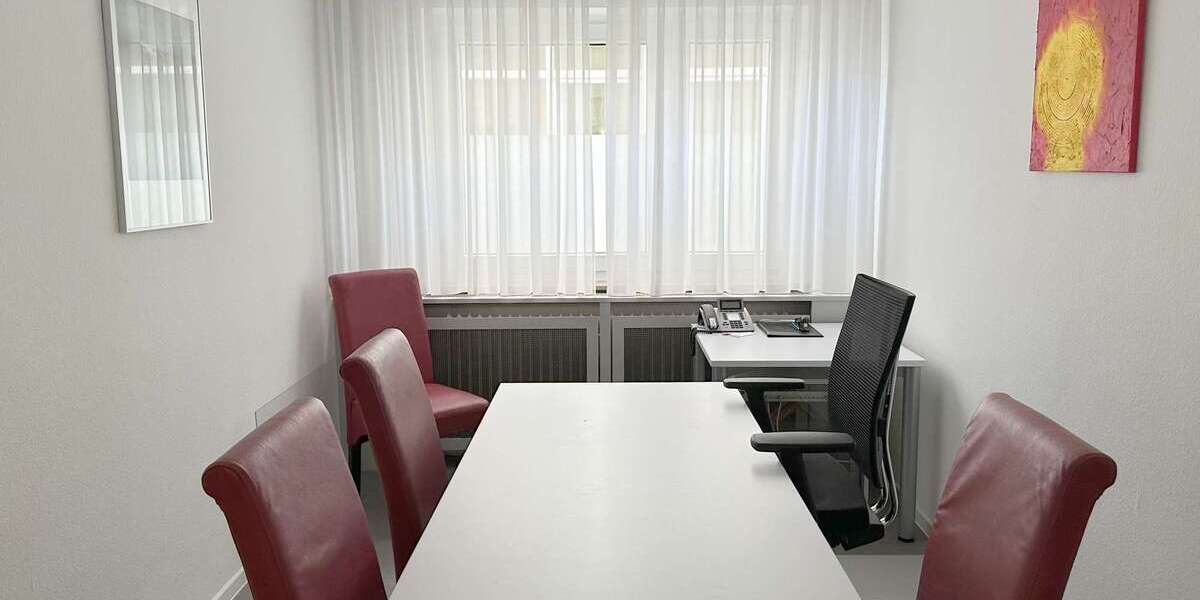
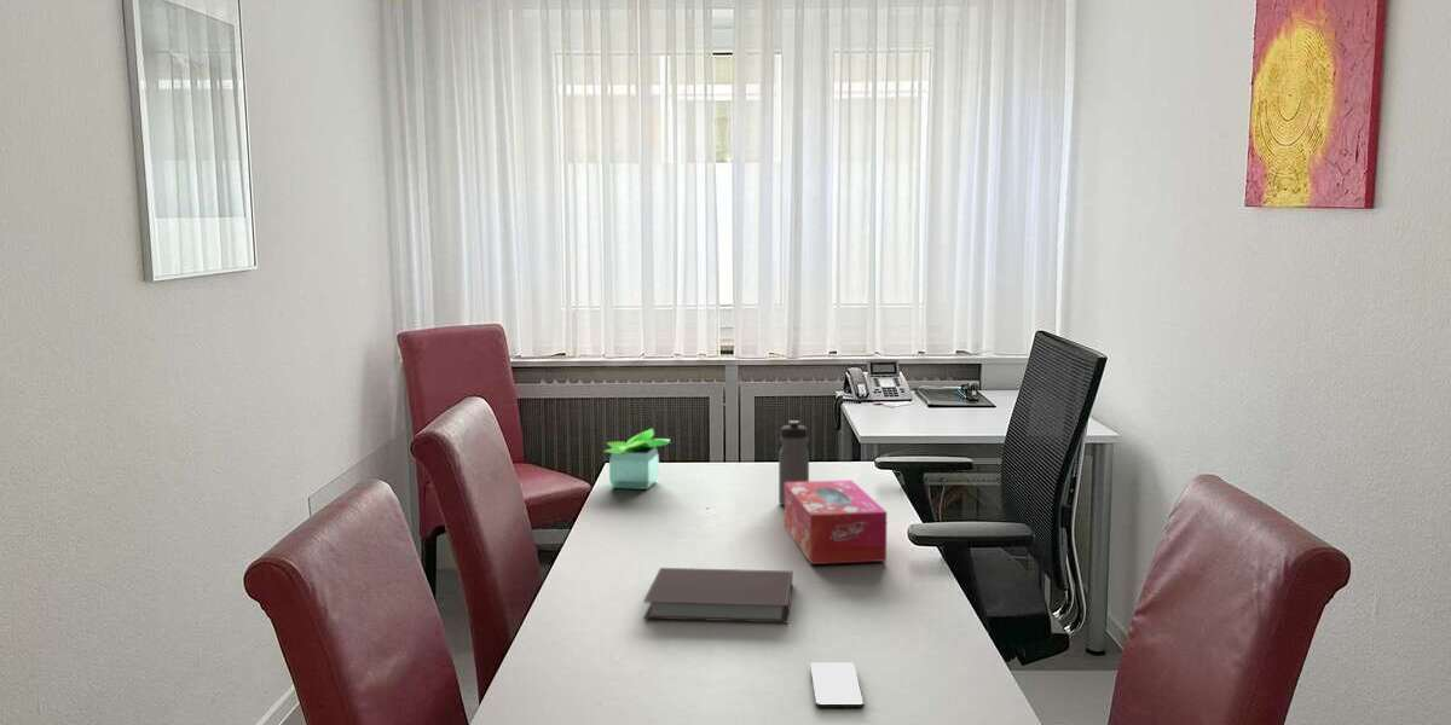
+ smartphone (836, 685)
+ tissue box (832, 520)
+ water bottle (793, 462)
+ notebook (721, 592)
+ potted plant (638, 458)
